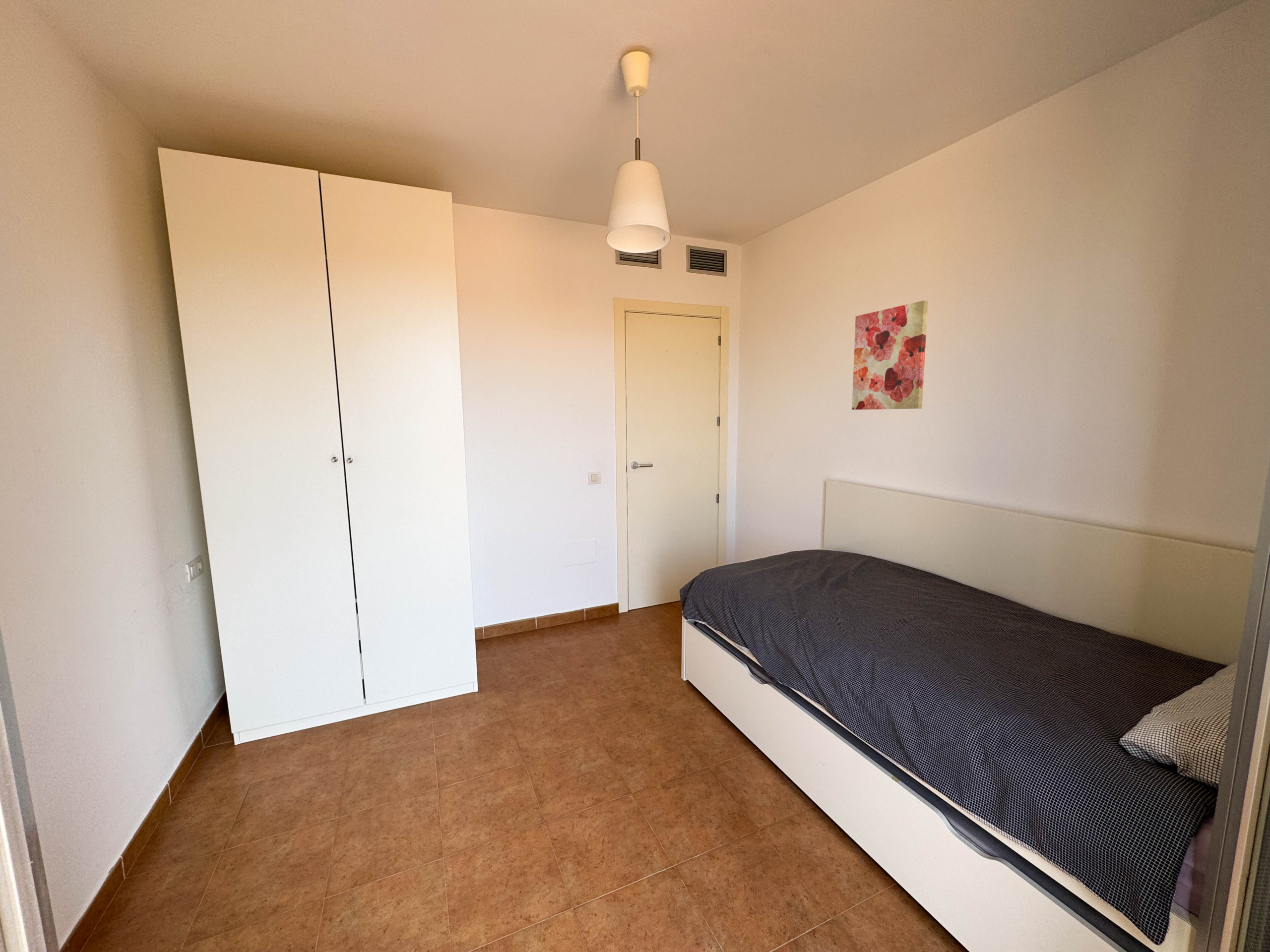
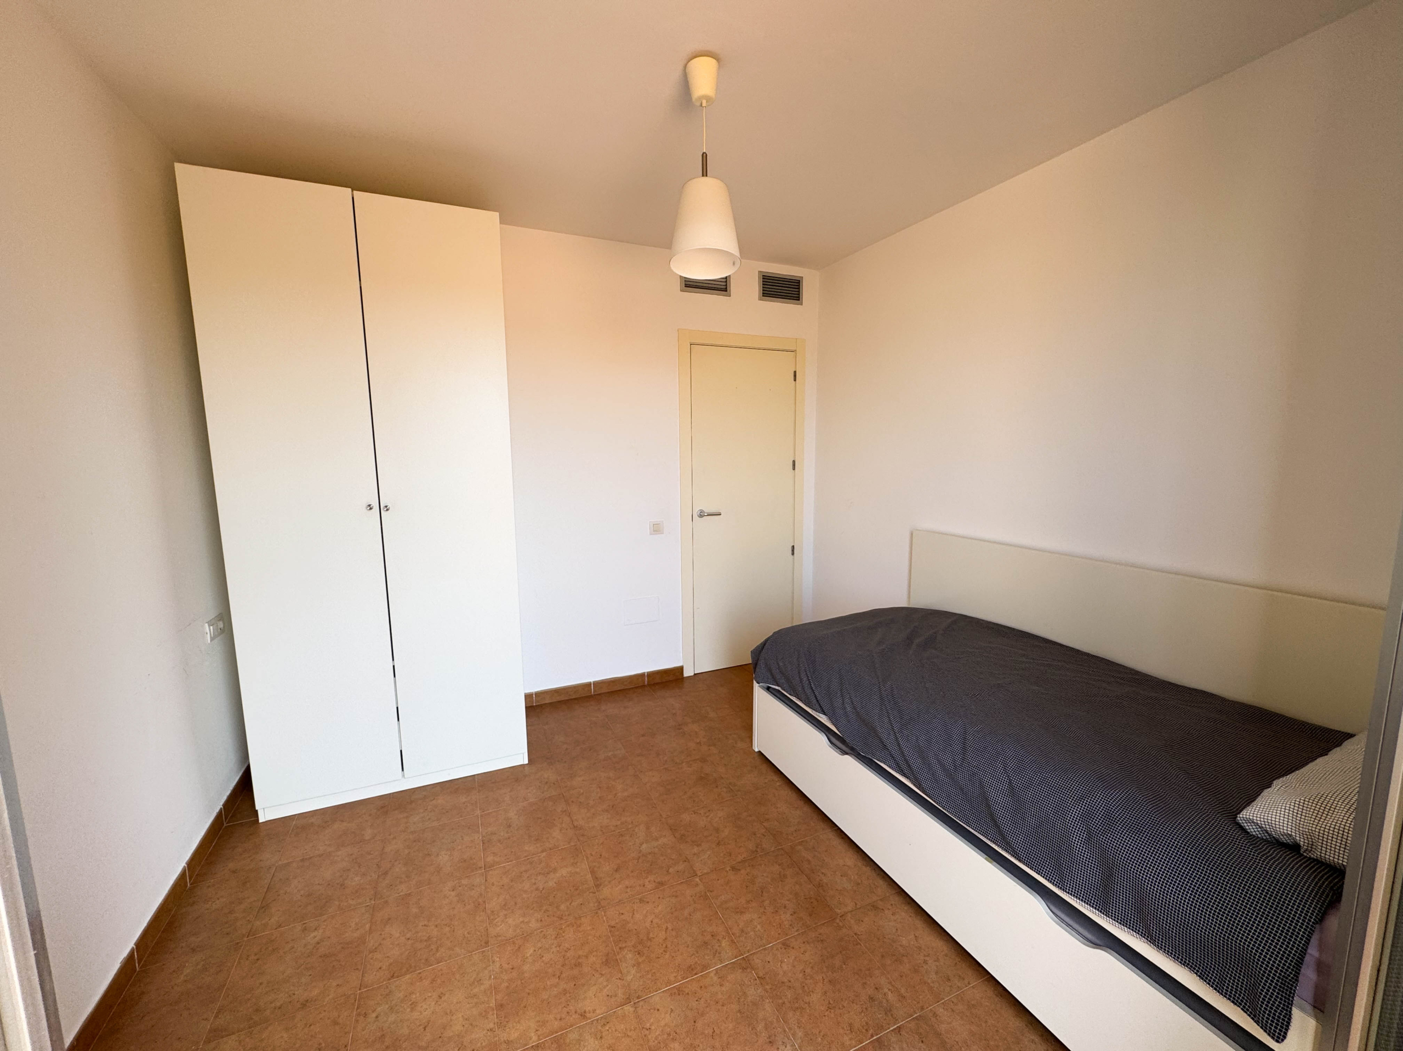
- wall art (887, 359)
